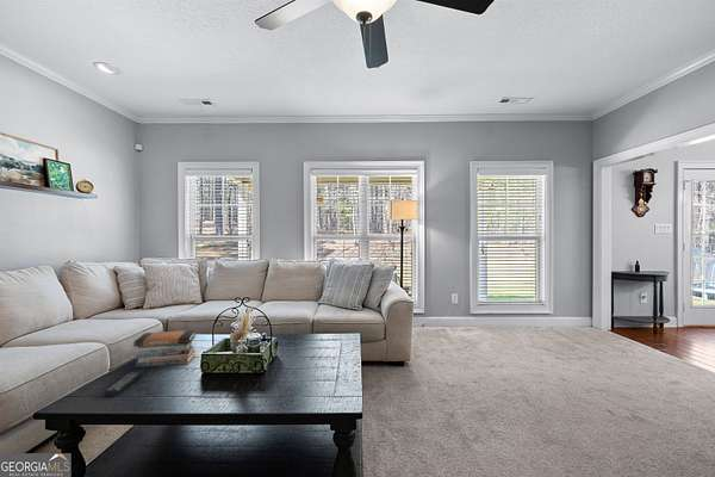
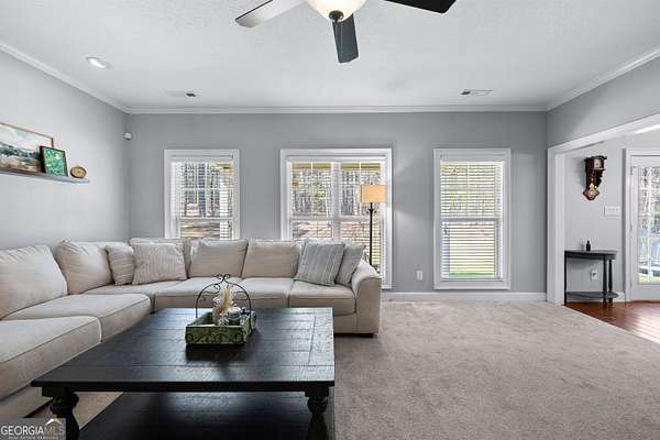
- book stack (166, 347)
- remote control (124, 382)
